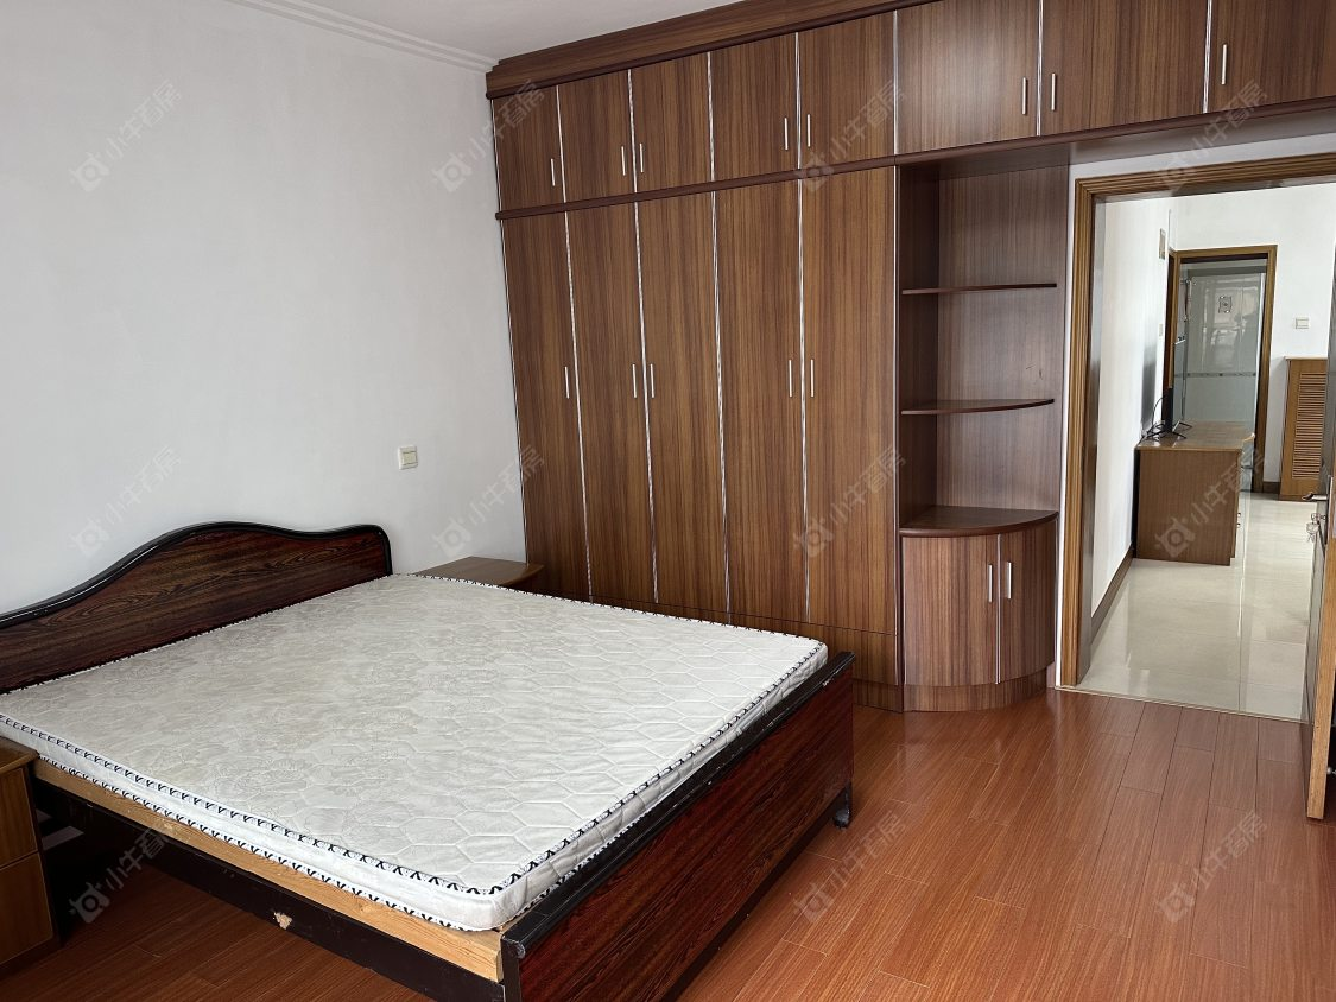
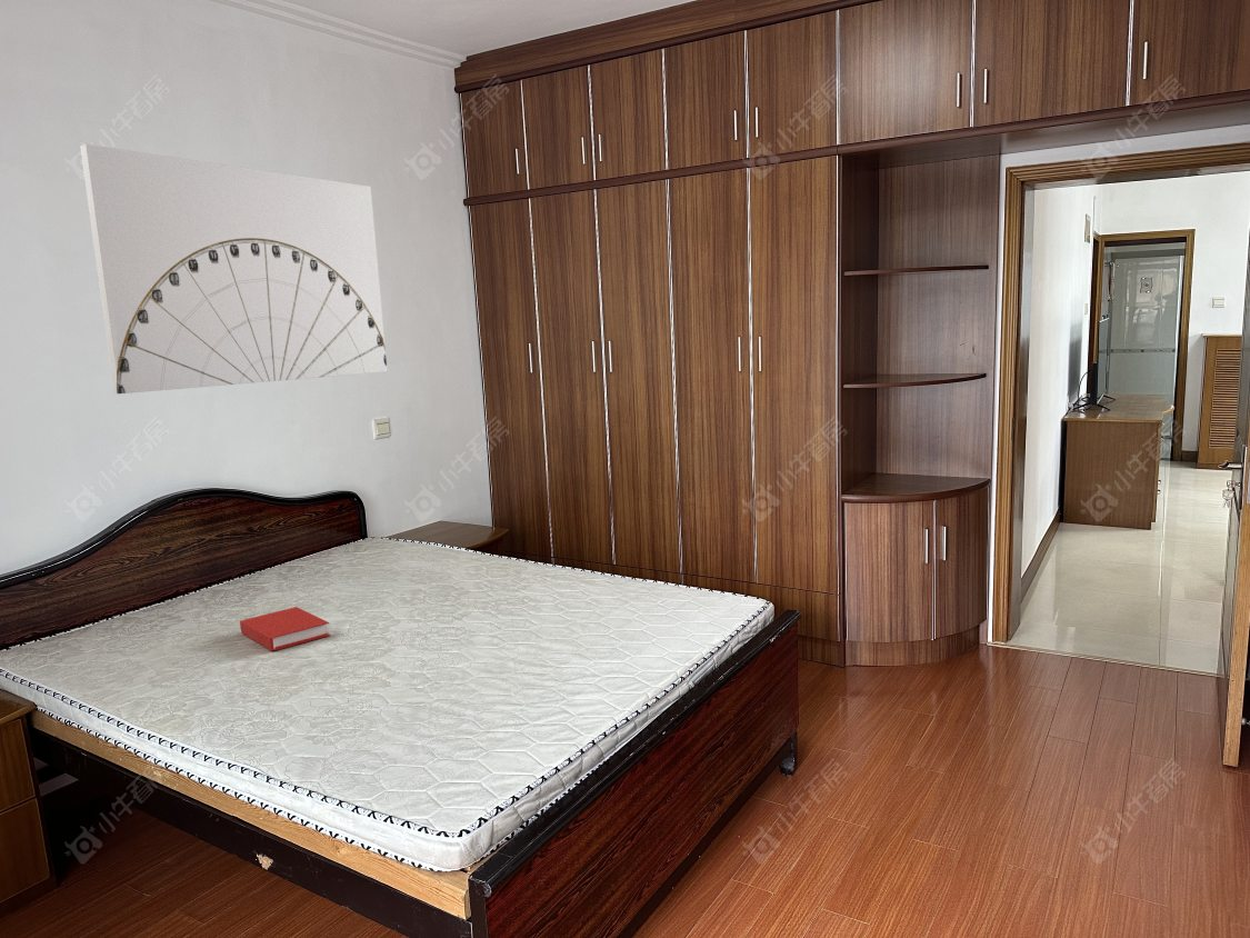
+ book (284, 628)
+ wall art (258, 277)
